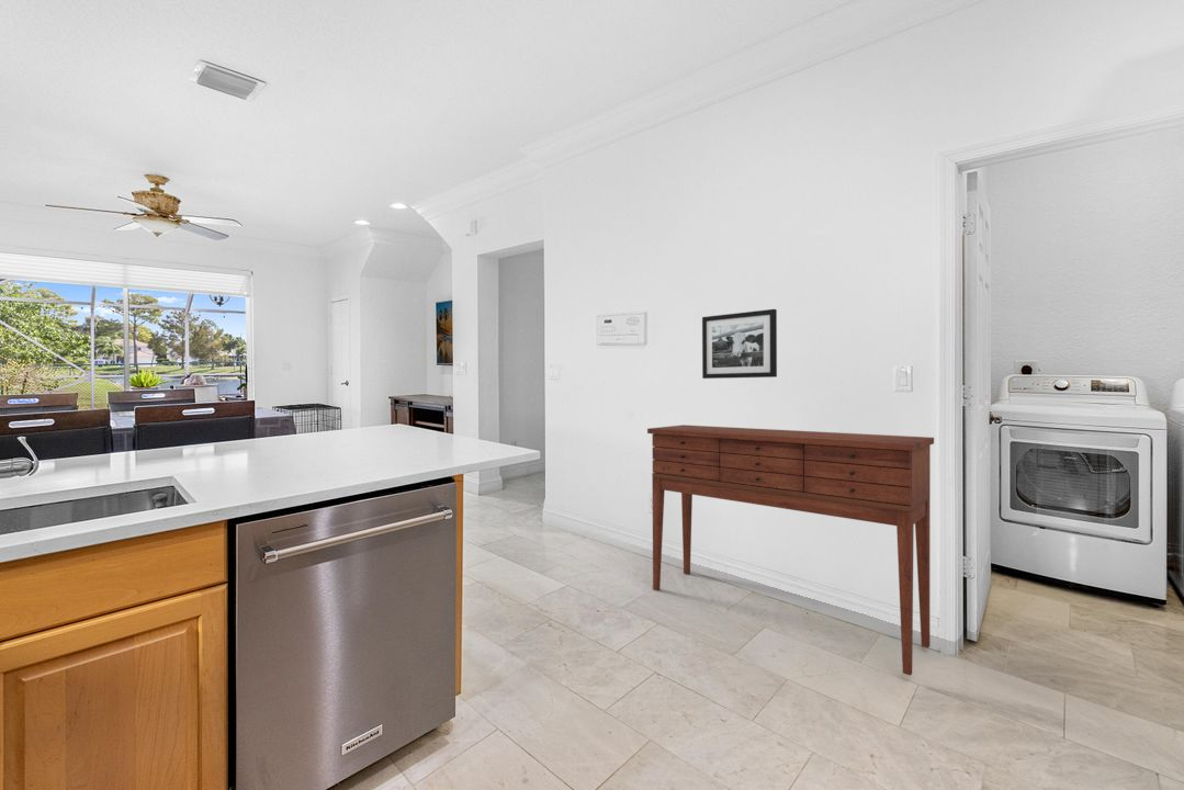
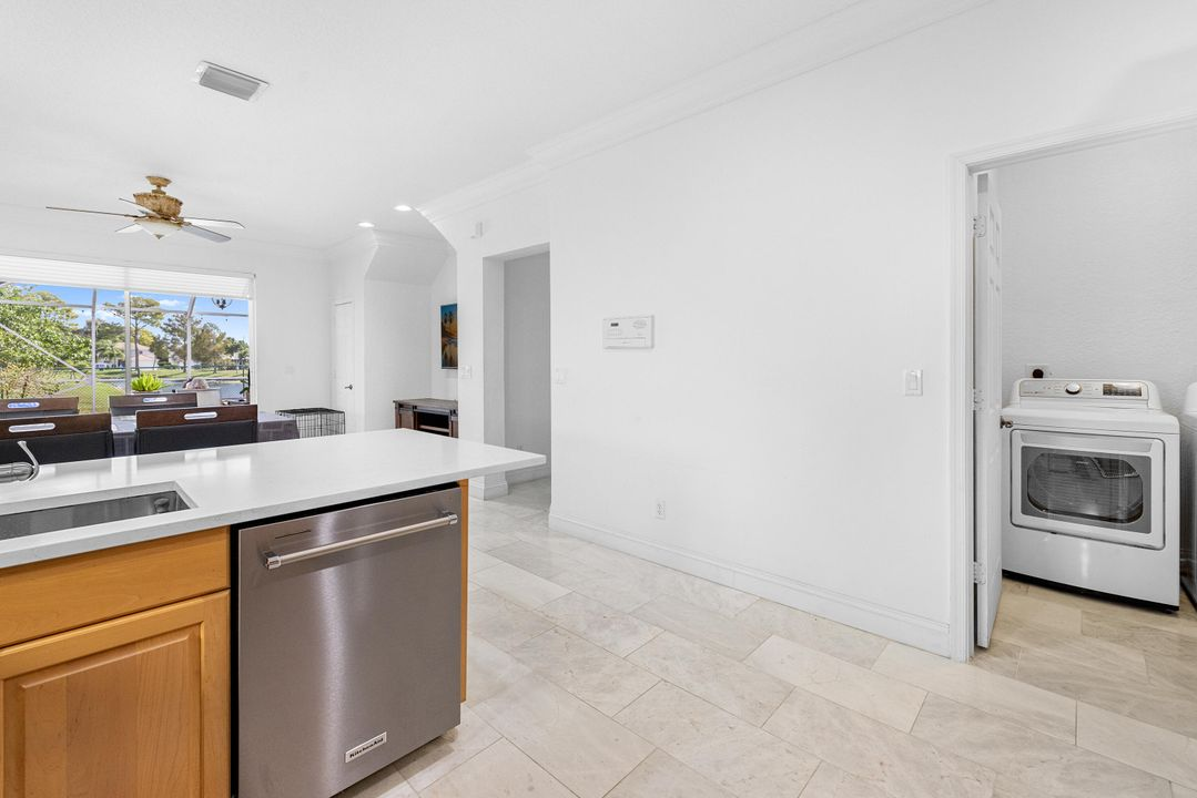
- picture frame (737, 346)
- console table (777, 507)
